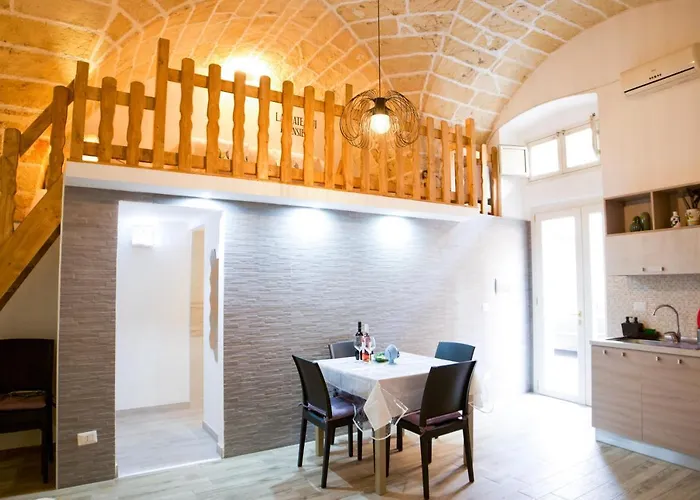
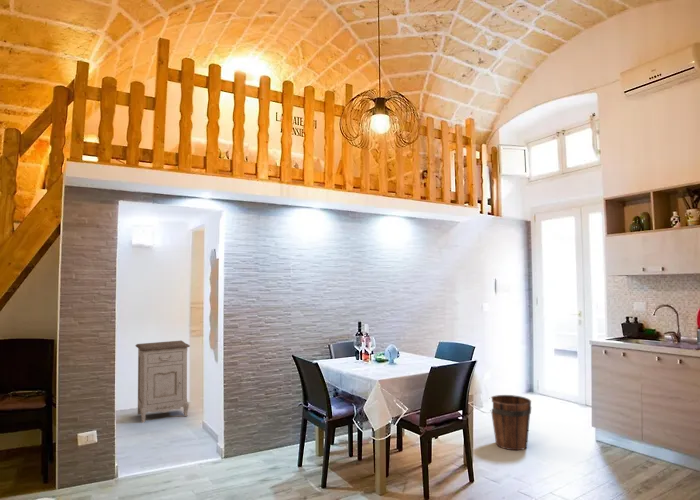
+ bucket (510, 422)
+ nightstand (162, 380)
